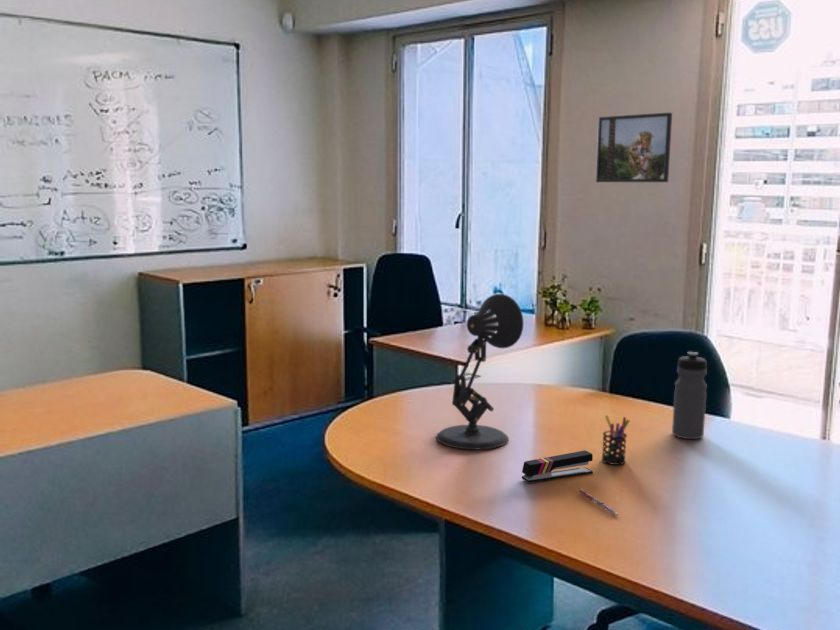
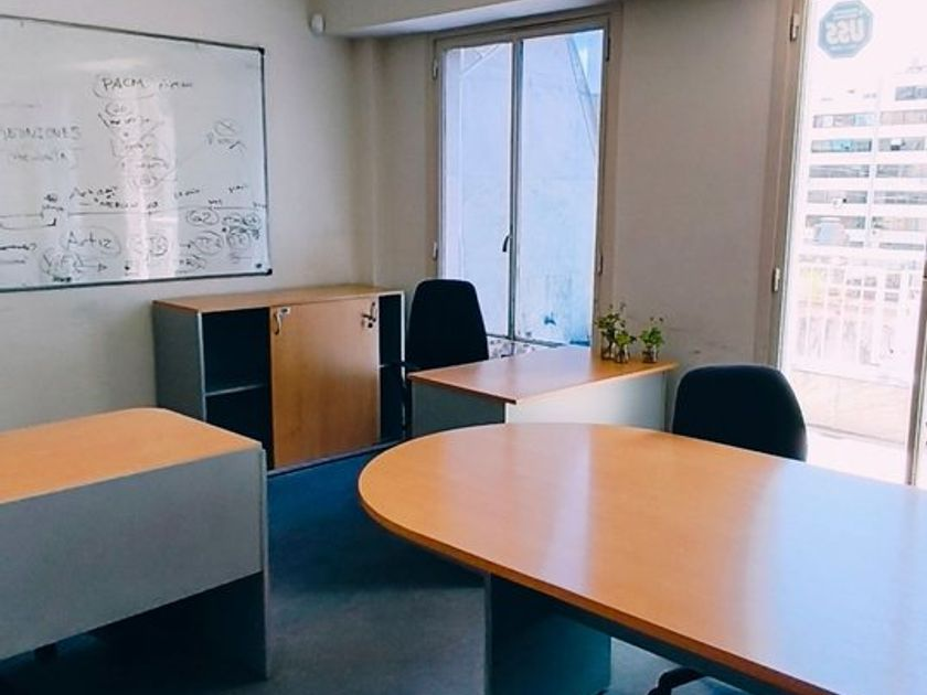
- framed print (632, 148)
- pen holder (617, 437)
- water bottle (690, 394)
- pen (597, 501)
- stapler (557, 465)
- desk lamp (476, 368)
